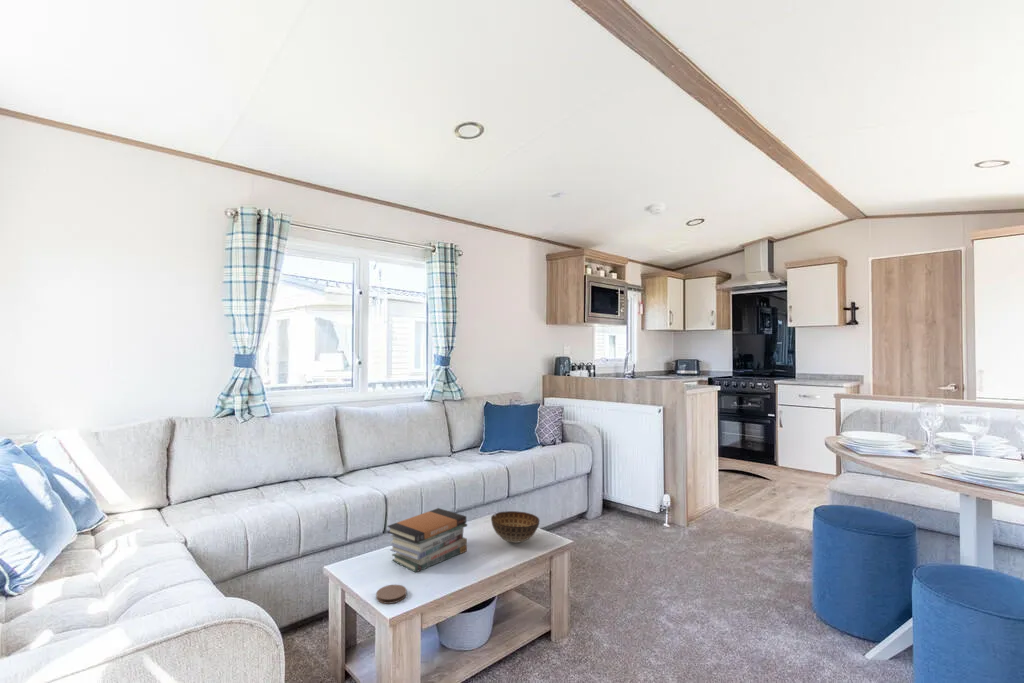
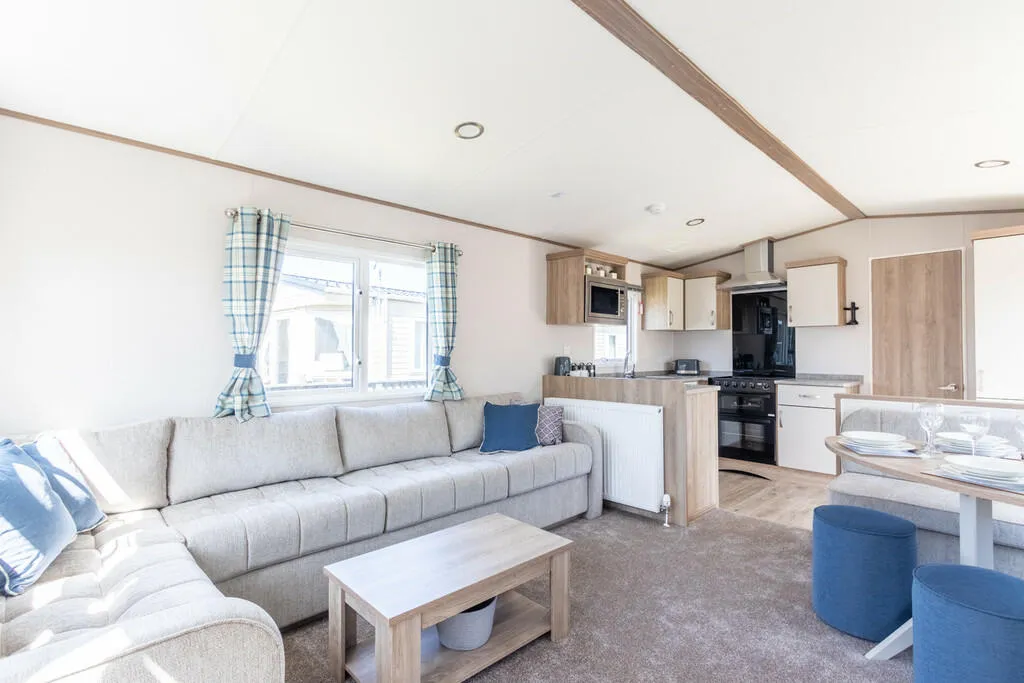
- coaster (391, 593)
- book stack (428, 538)
- bowl (515, 528)
